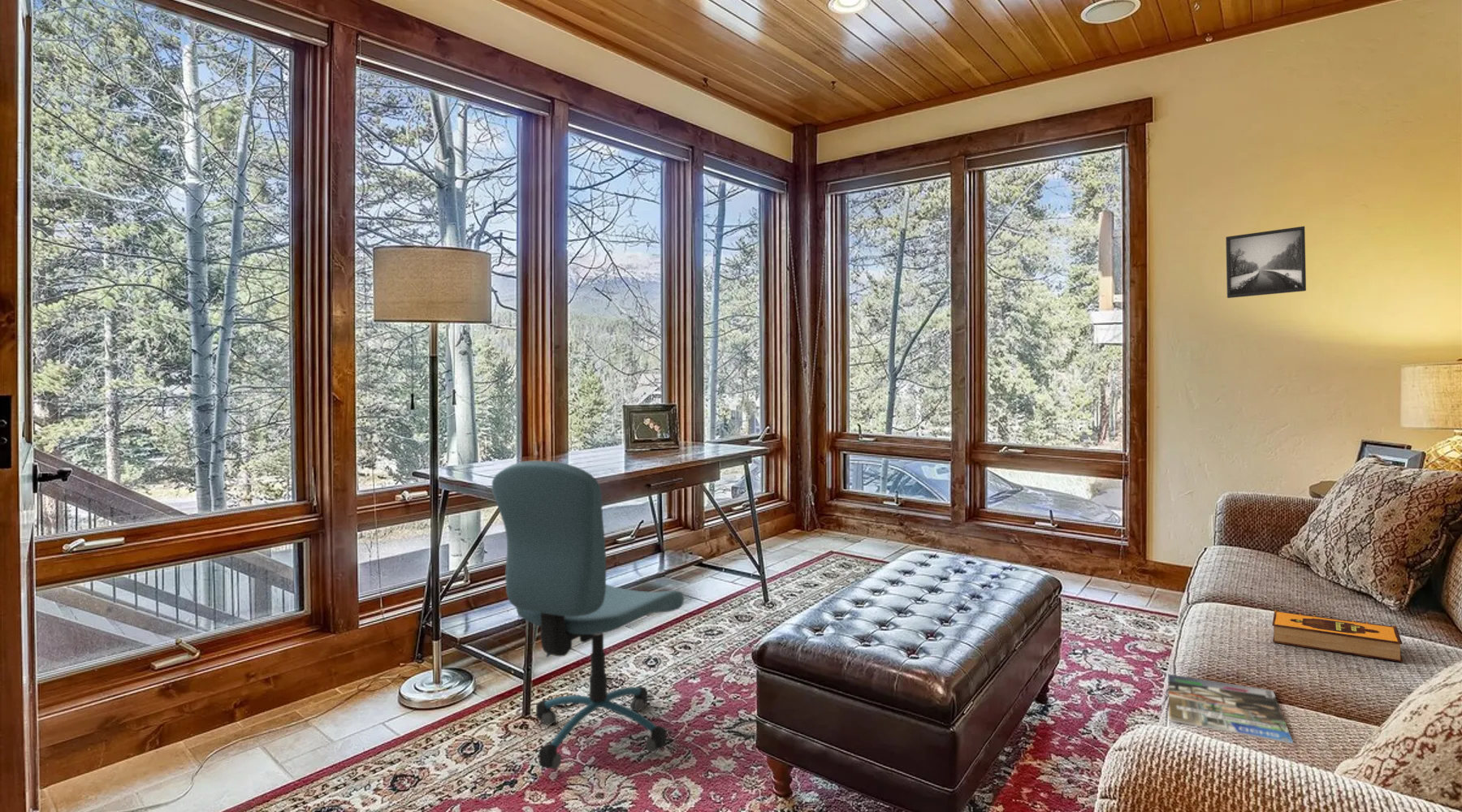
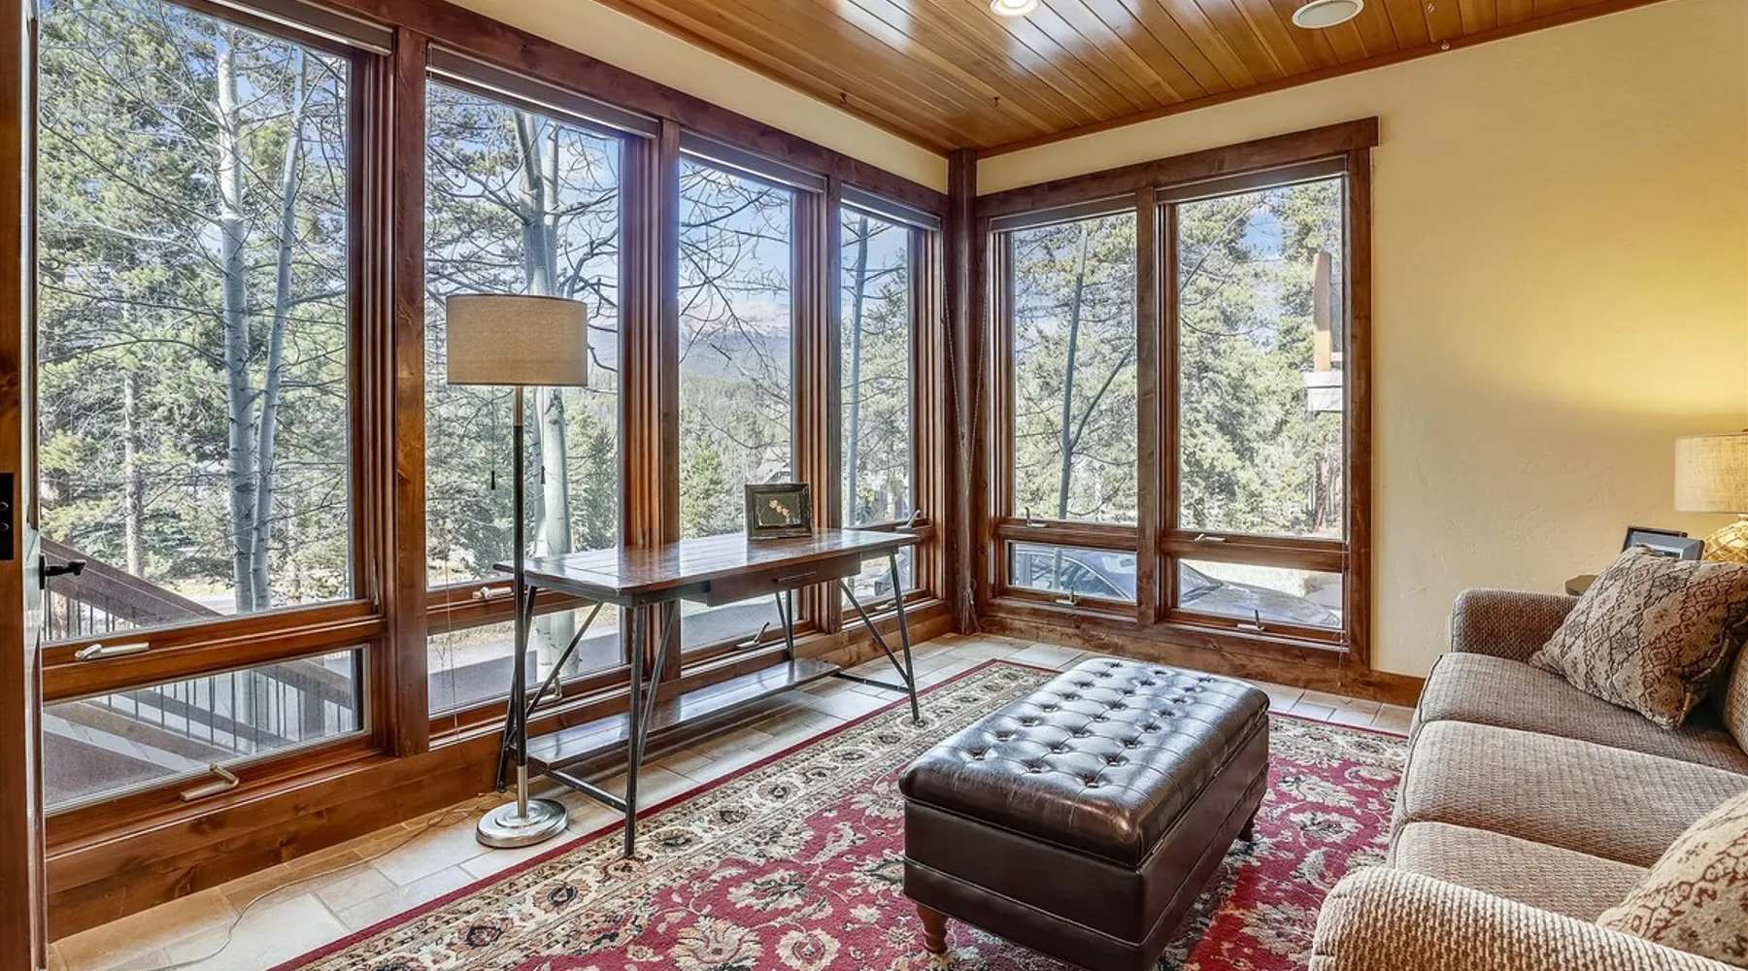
- office chair (594, 597)
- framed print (1265, 263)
- magazine (1223, 705)
- hardback book (1334, 633)
